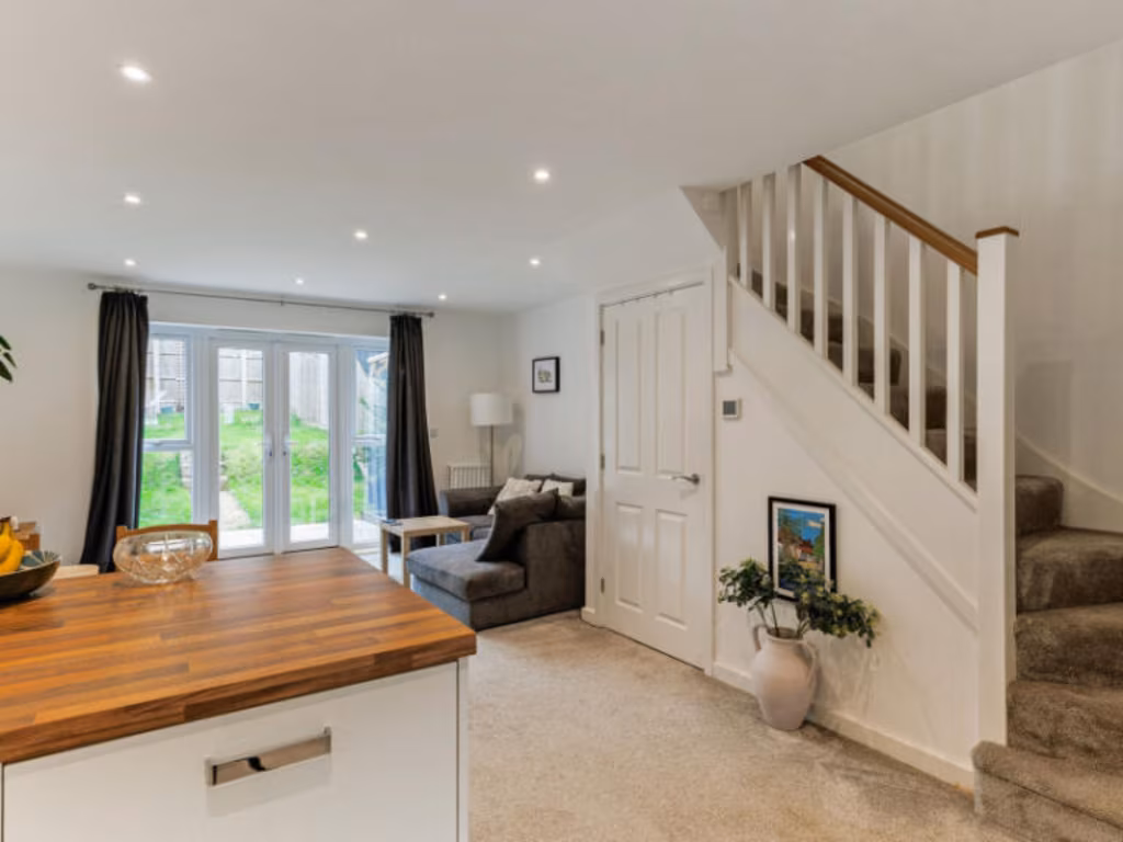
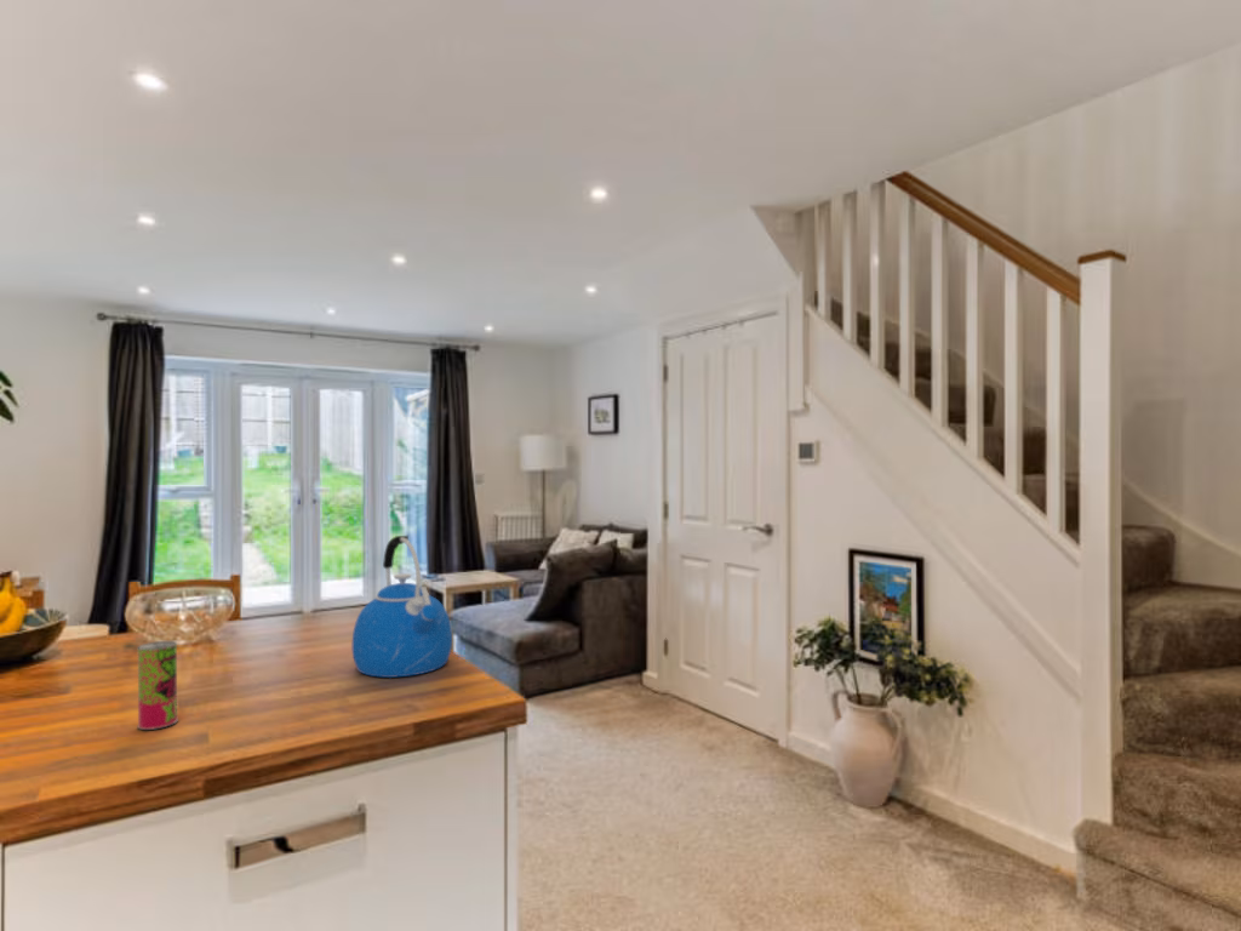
+ beverage can (158, 684)
+ kettle (407, 601)
